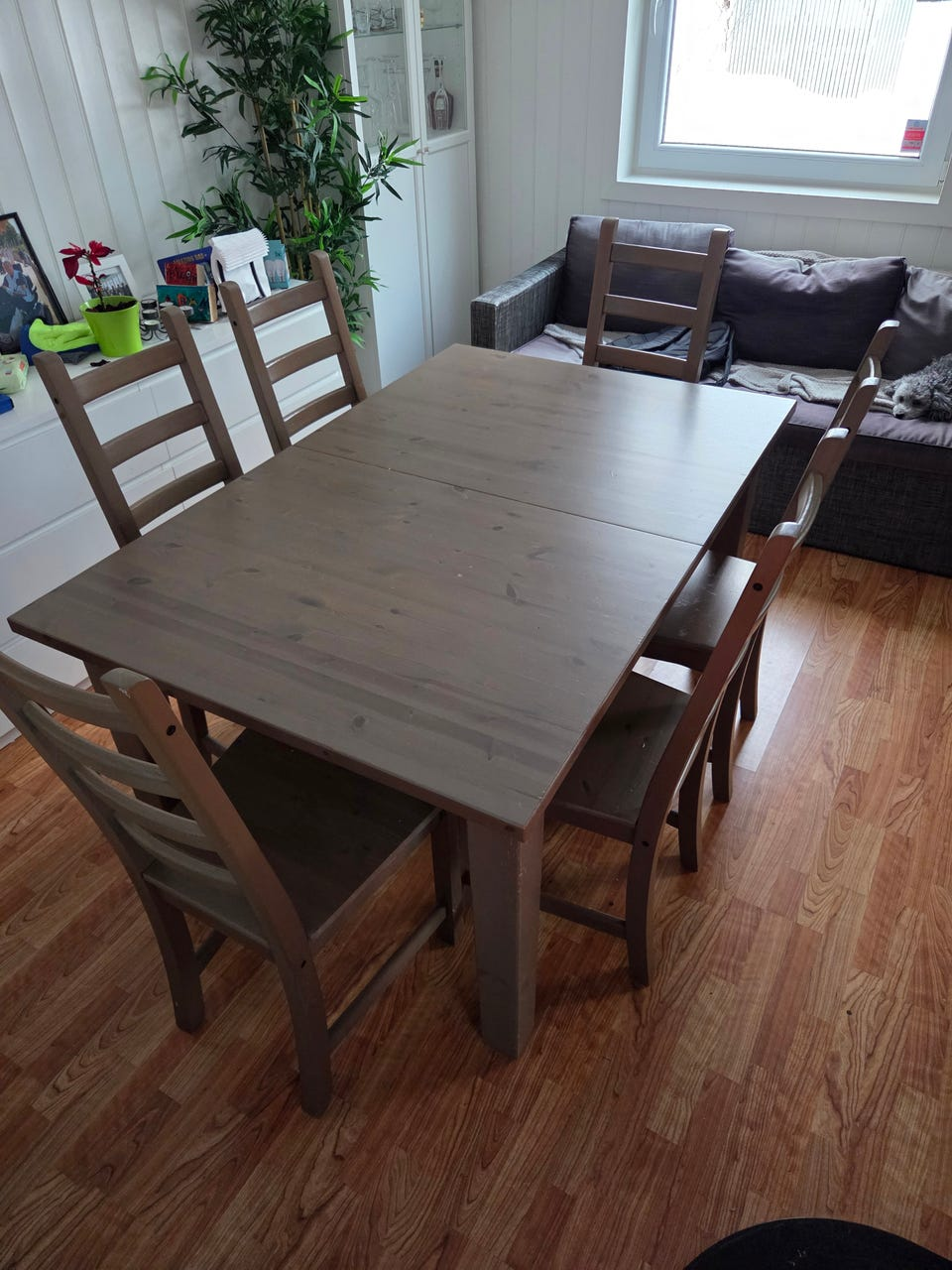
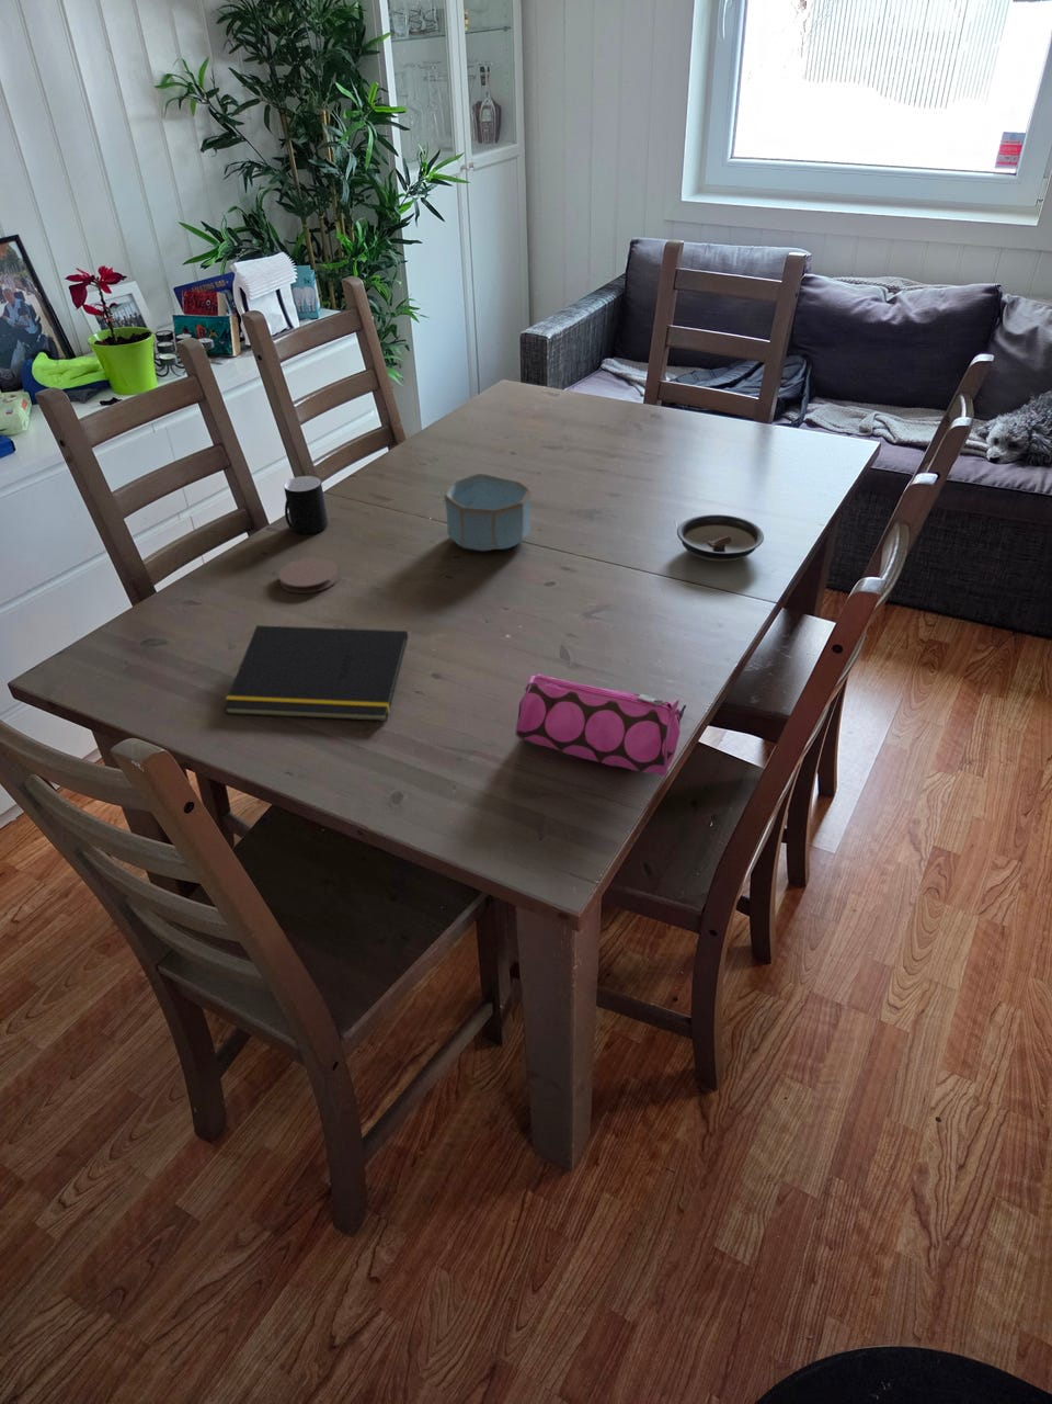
+ coaster (308, 575)
+ cup (301, 507)
+ pencil case (597, 719)
+ notepad (319, 670)
+ bowl (488, 514)
+ saucer (719, 542)
